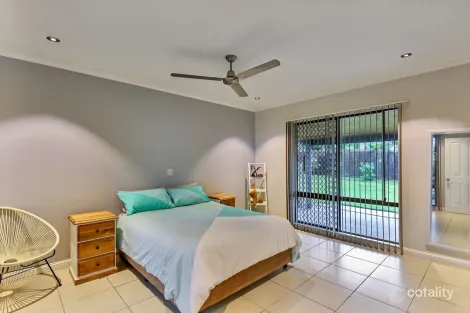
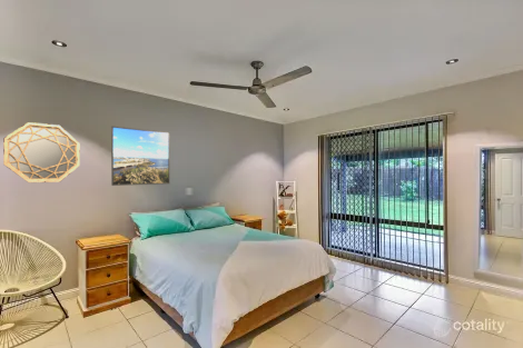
+ home mirror (43, 152)
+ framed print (142, 157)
